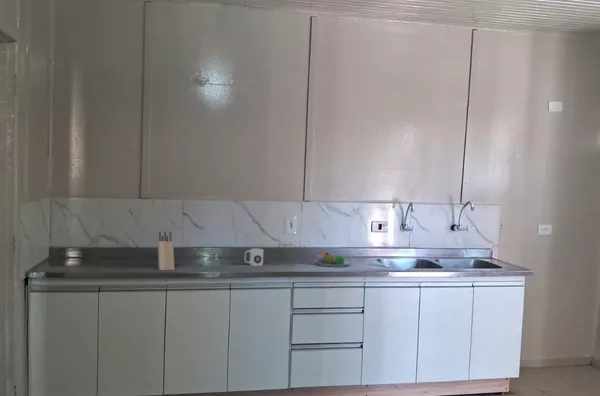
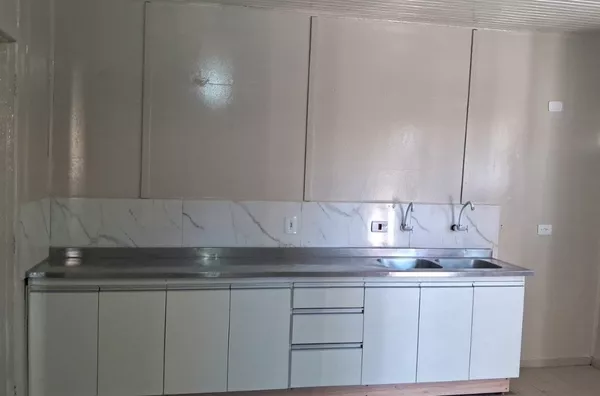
- fruit bowl (332, 258)
- knife block (166, 250)
- mug (253, 257)
